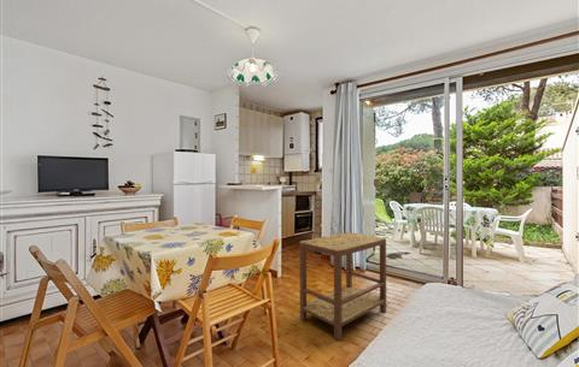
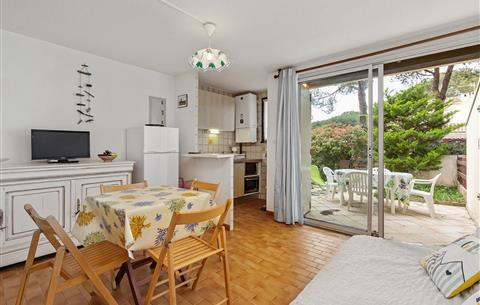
- side table (346, 277)
